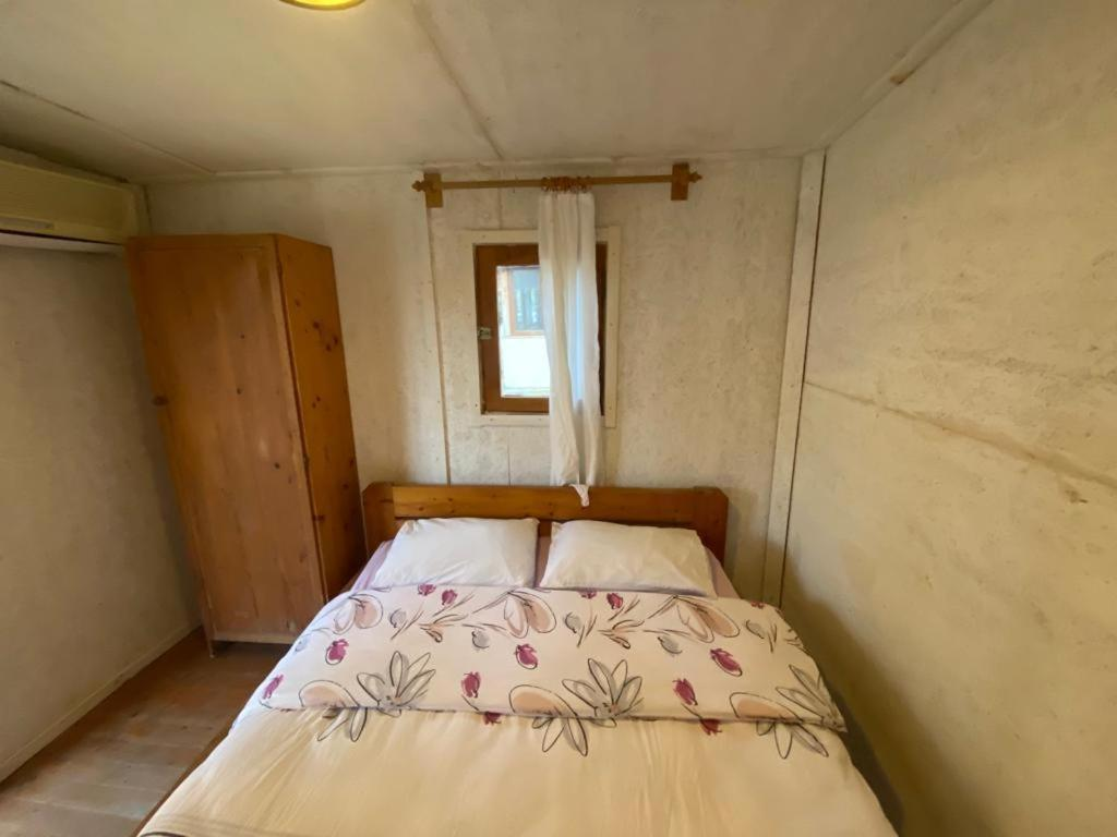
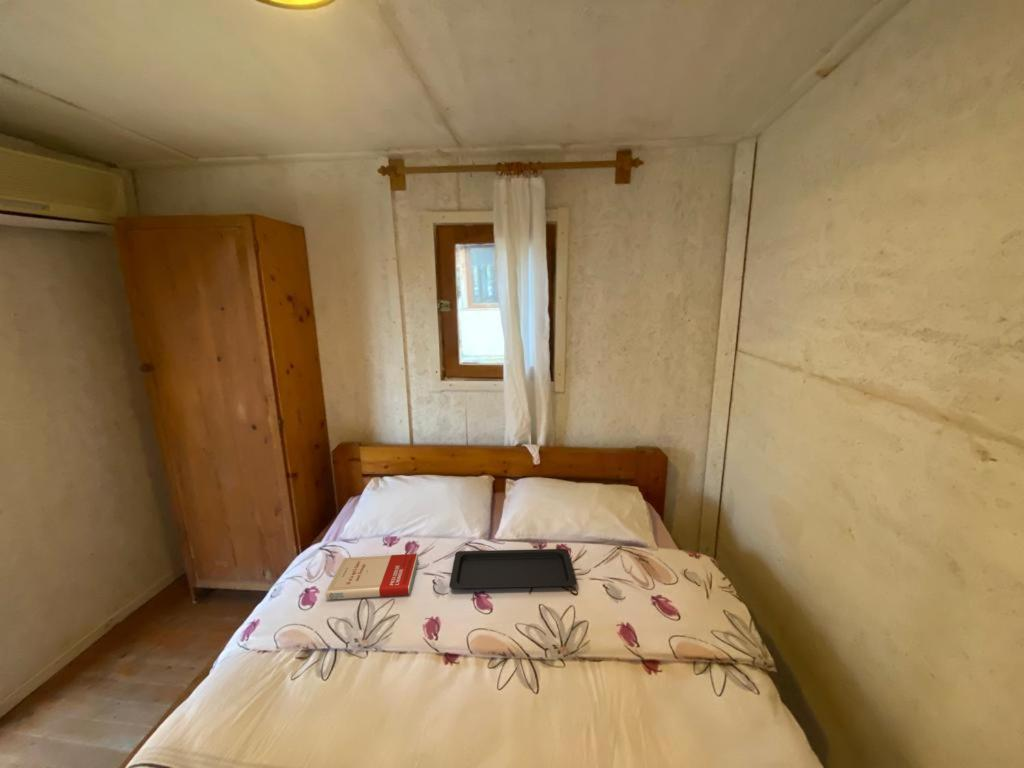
+ serving tray (512, 569)
+ book (375, 575)
